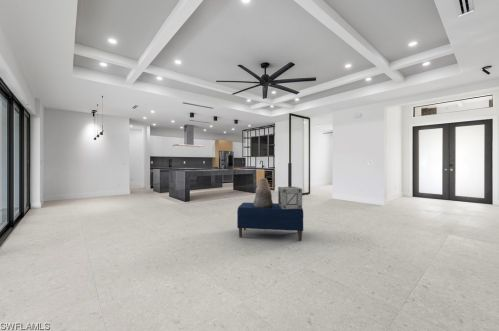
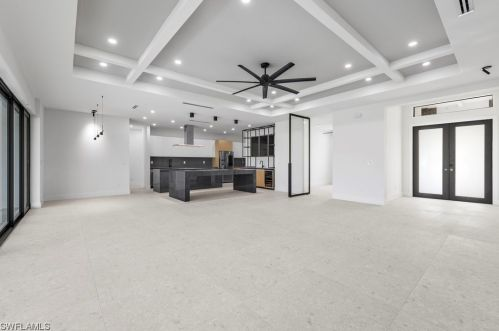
- decorative urn (263, 192)
- decorative cube (289, 197)
- bench (270, 220)
